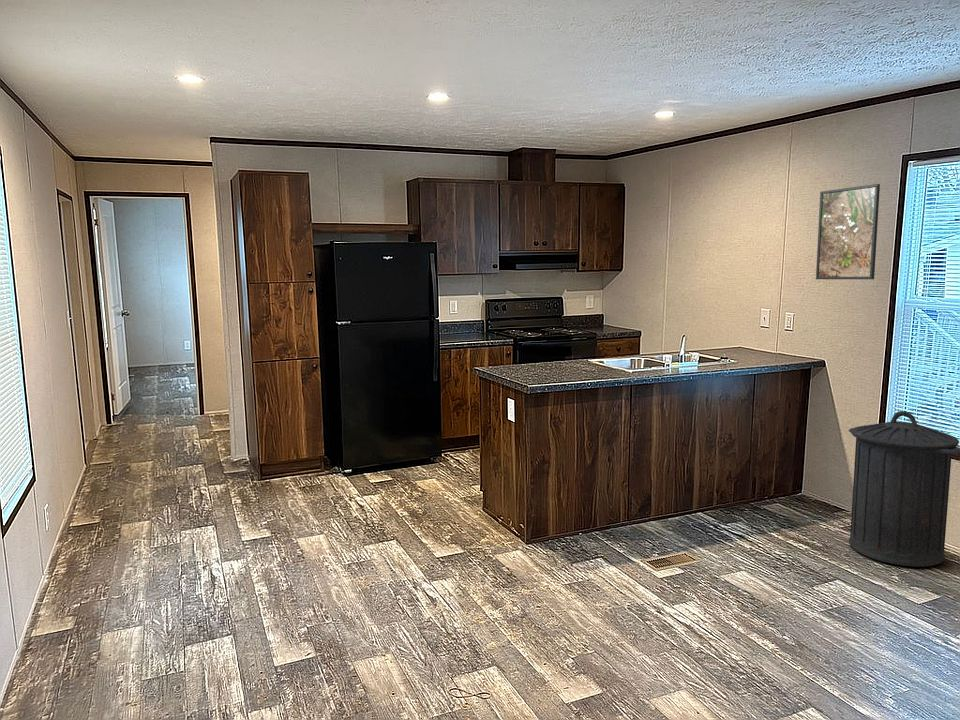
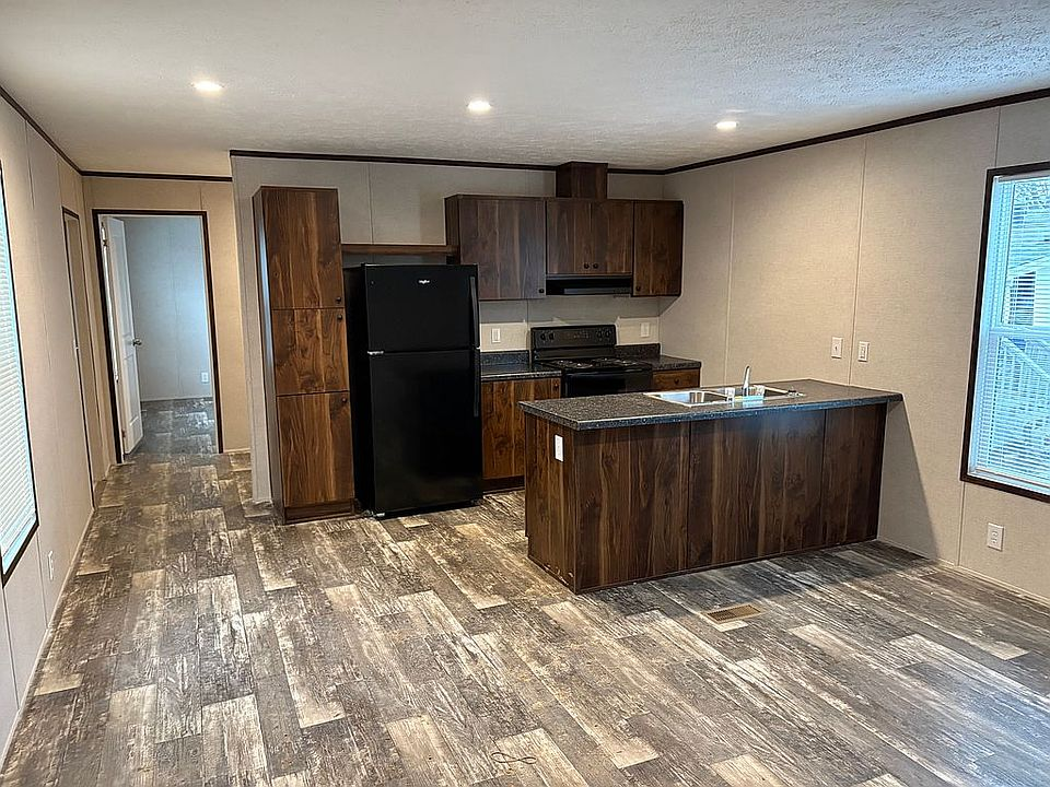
- trash can (899, 481)
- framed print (846, 234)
